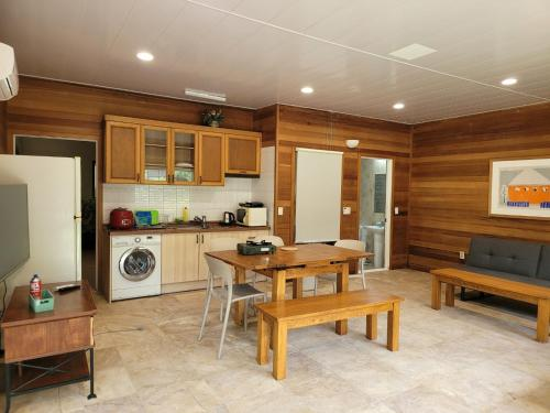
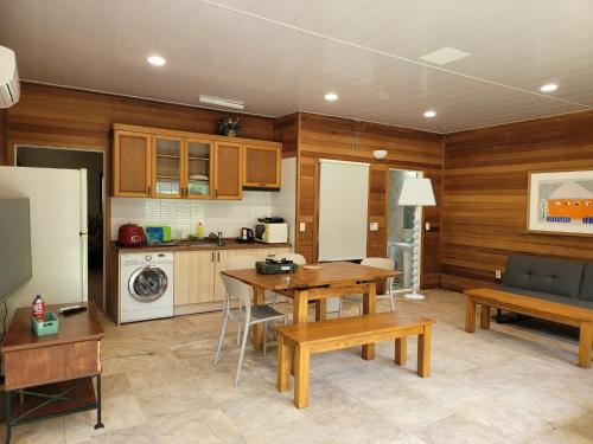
+ floor lamp (415, 237)
